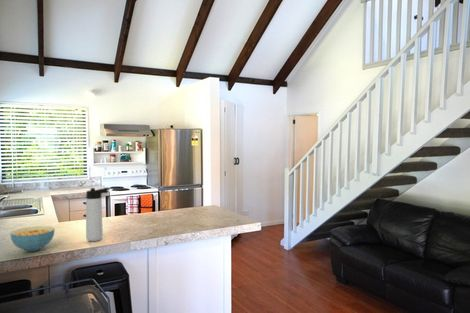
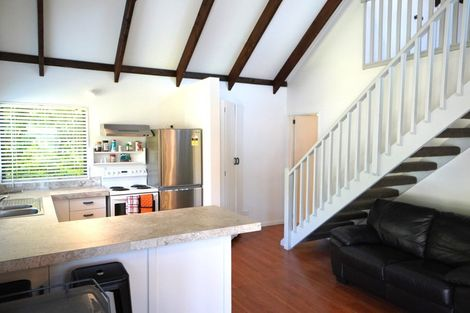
- thermos bottle (98, 213)
- cereal bowl (33, 240)
